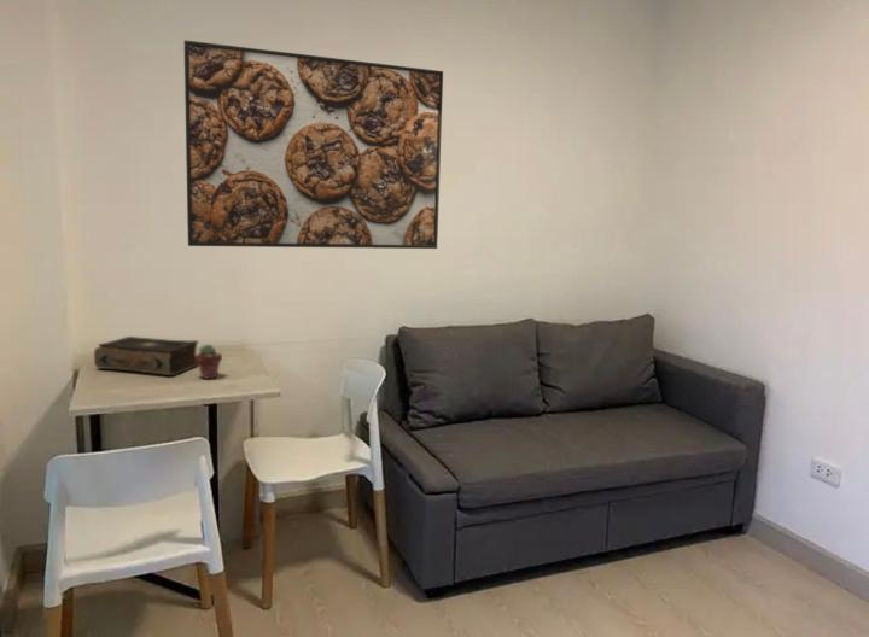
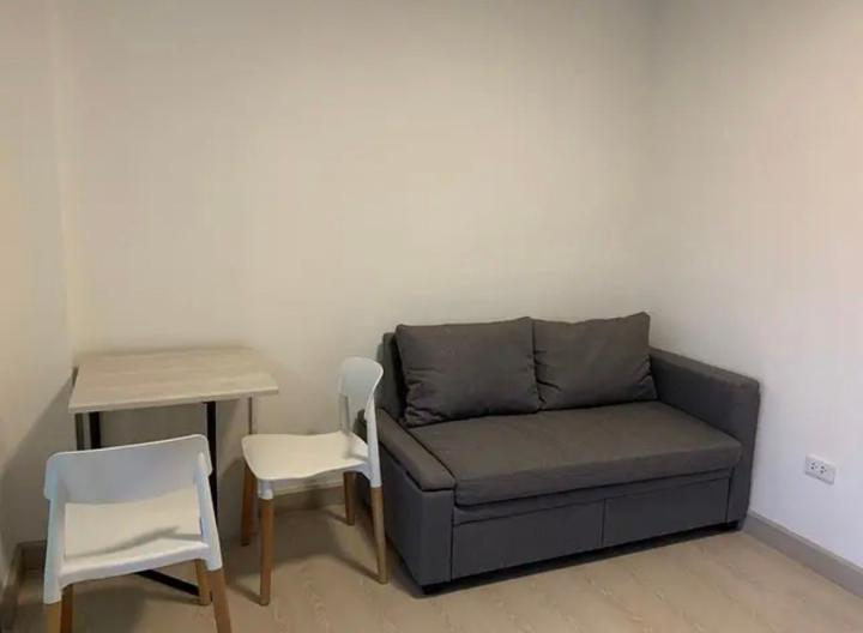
- potted succulent (209, 360)
- book (148, 353)
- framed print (321, 153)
